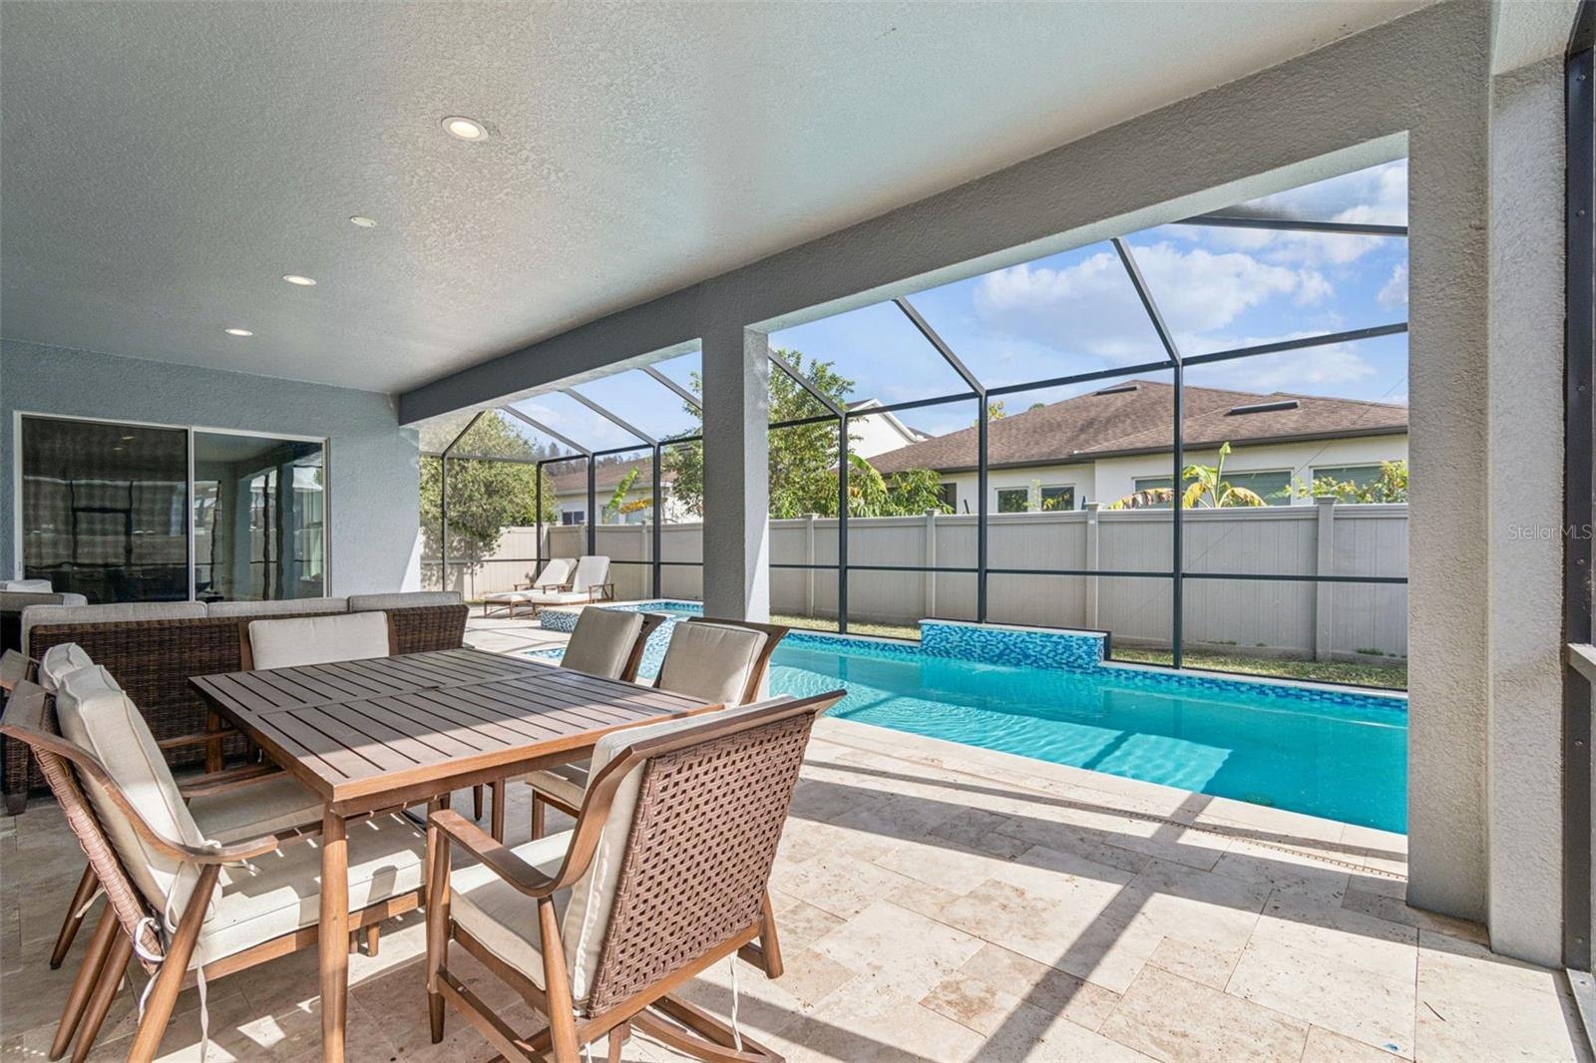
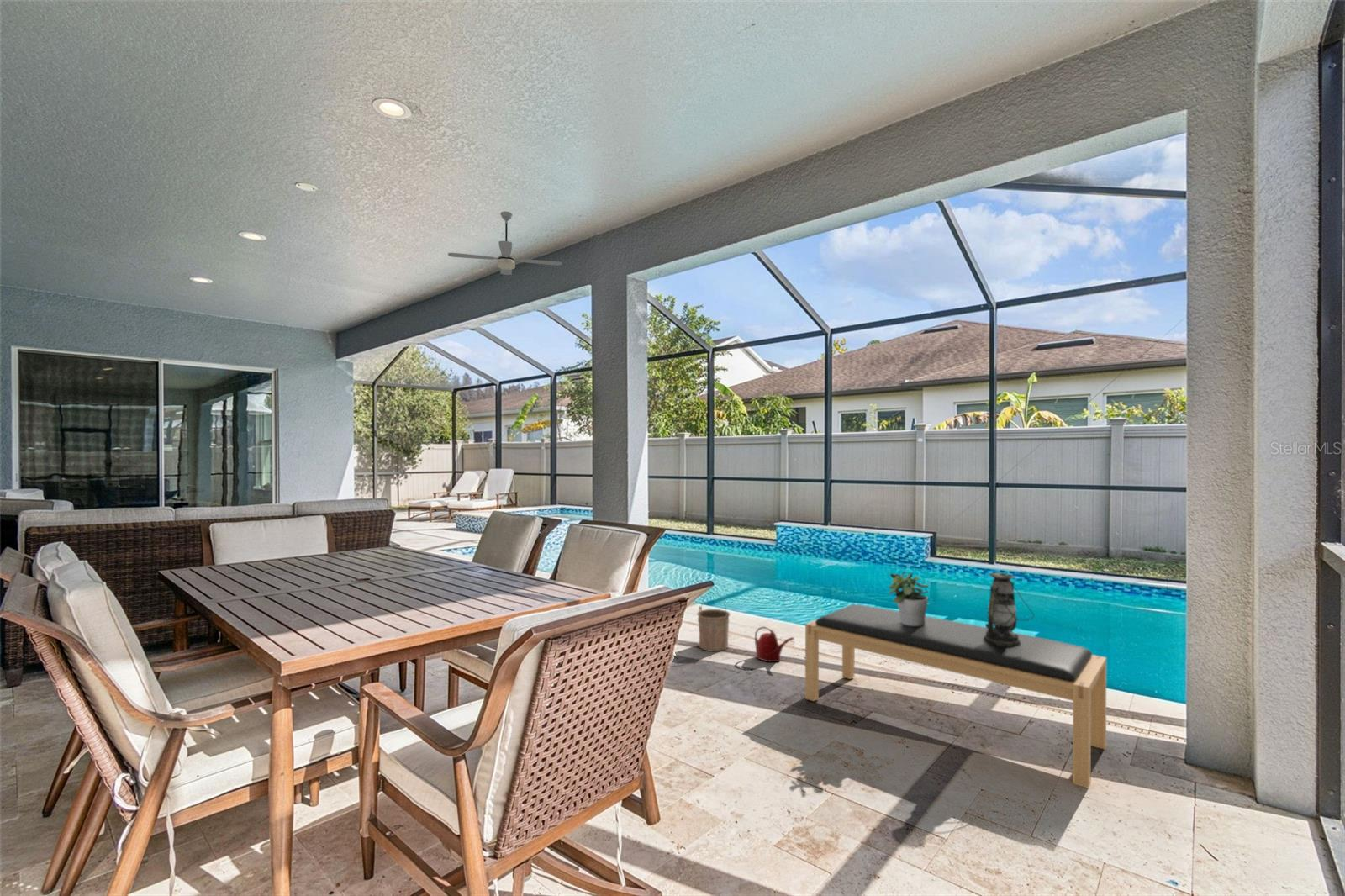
+ lantern (1007, 608)
+ bucket (714, 619)
+ bench (942, 669)
+ watering can (774, 644)
+ ceiling fan (506, 240)
+ potted plant (904, 596)
